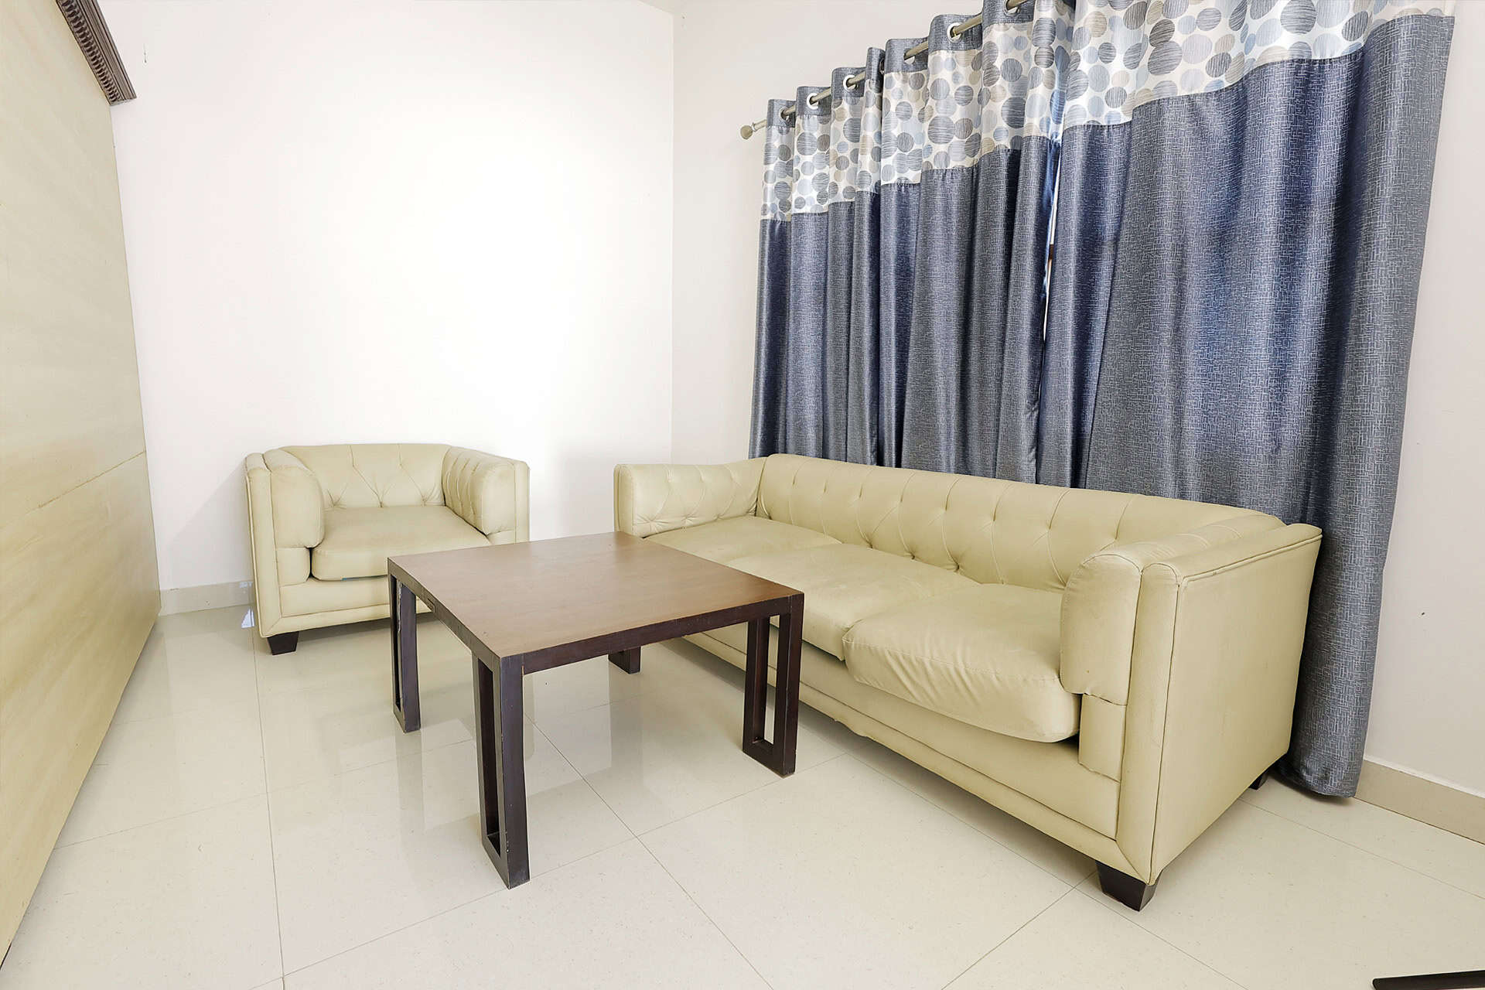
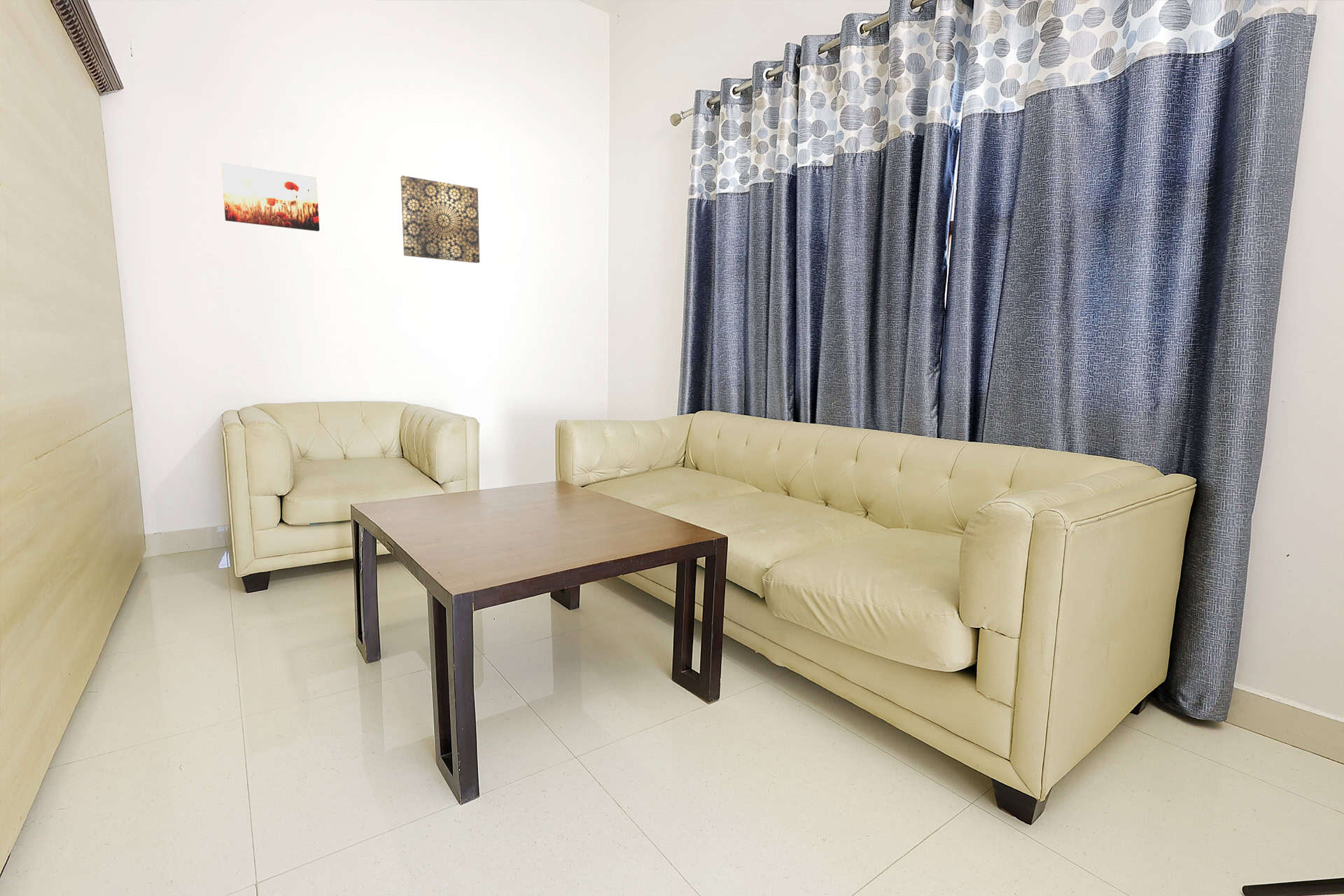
+ wall art (272, 198)
+ wall art (441, 221)
